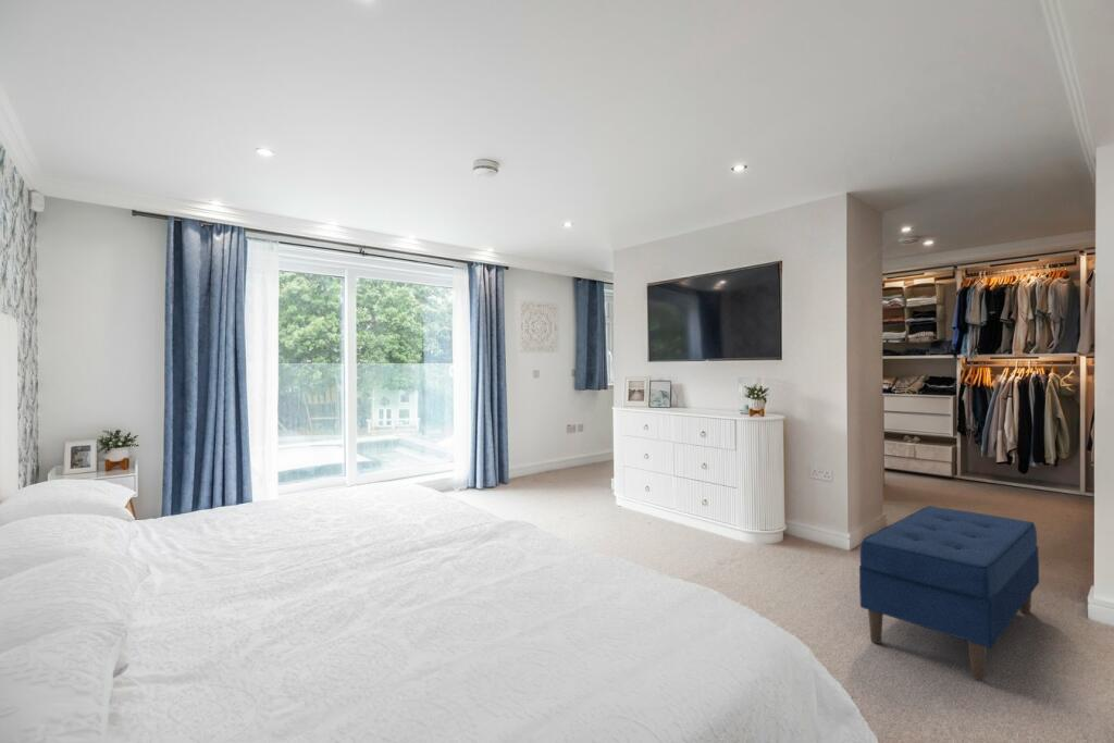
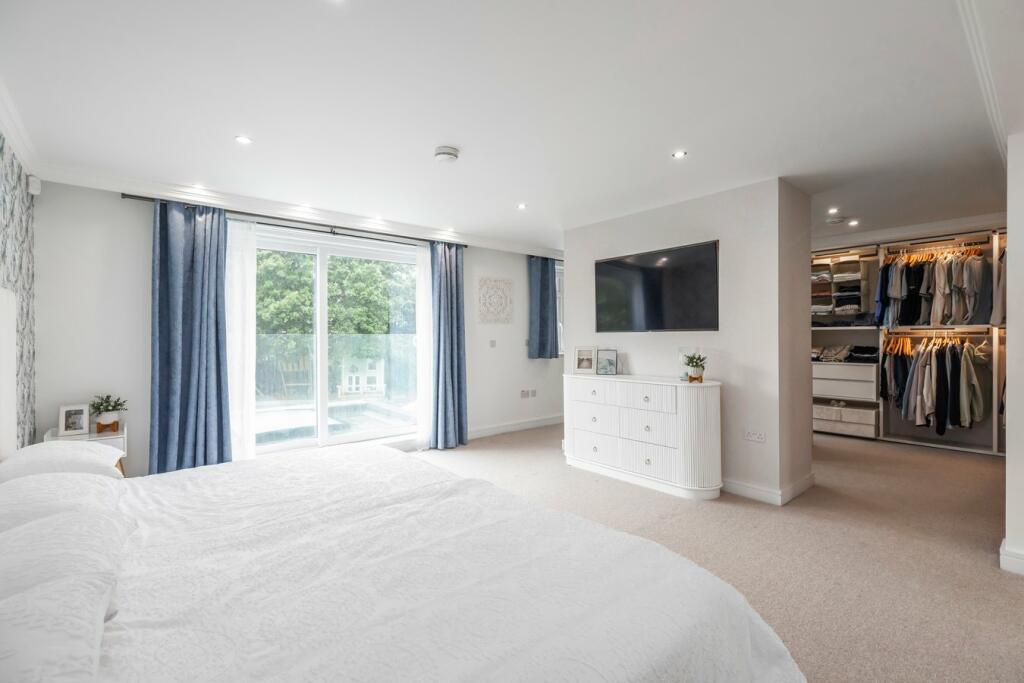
- bench (953, 578)
